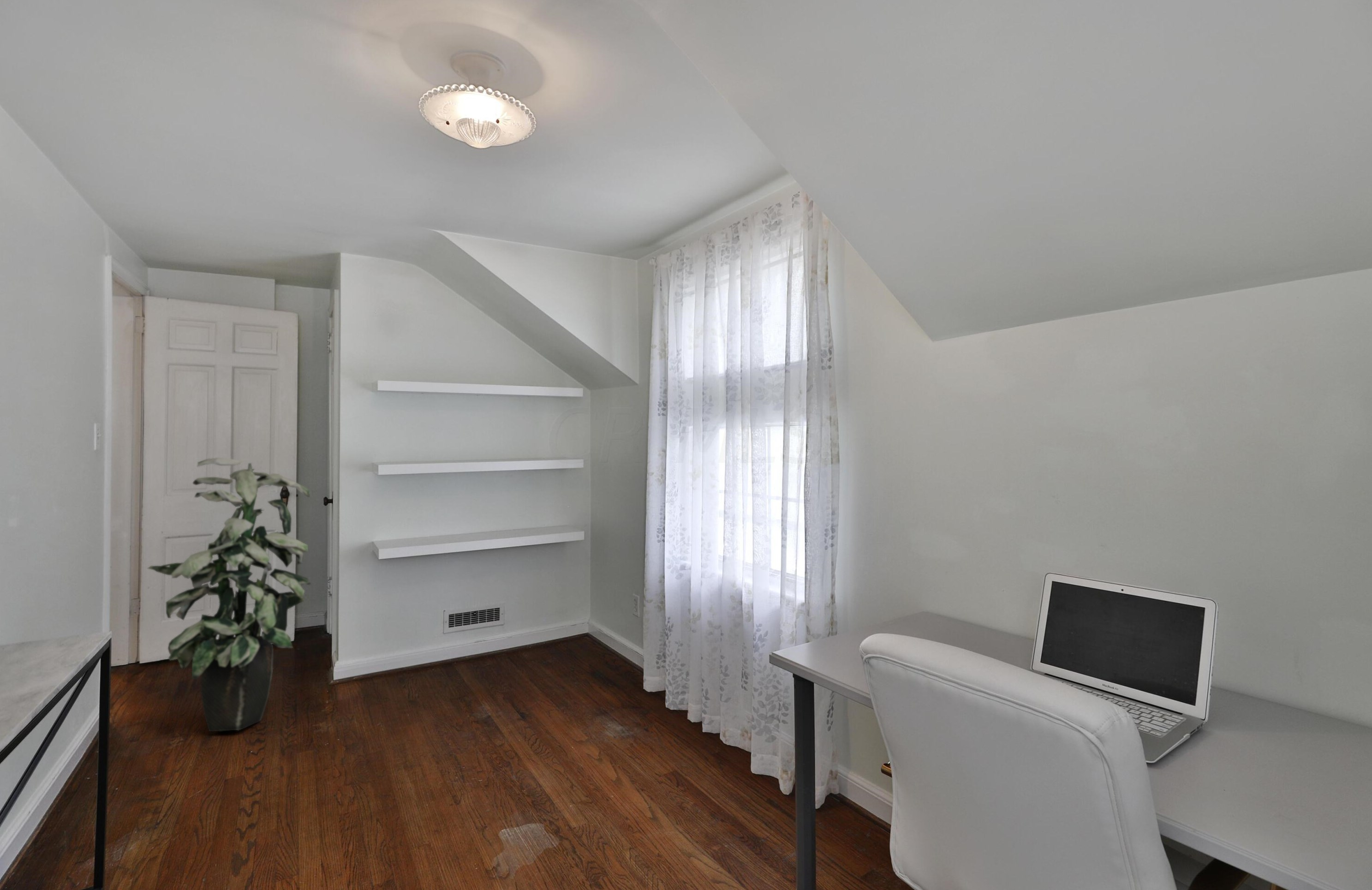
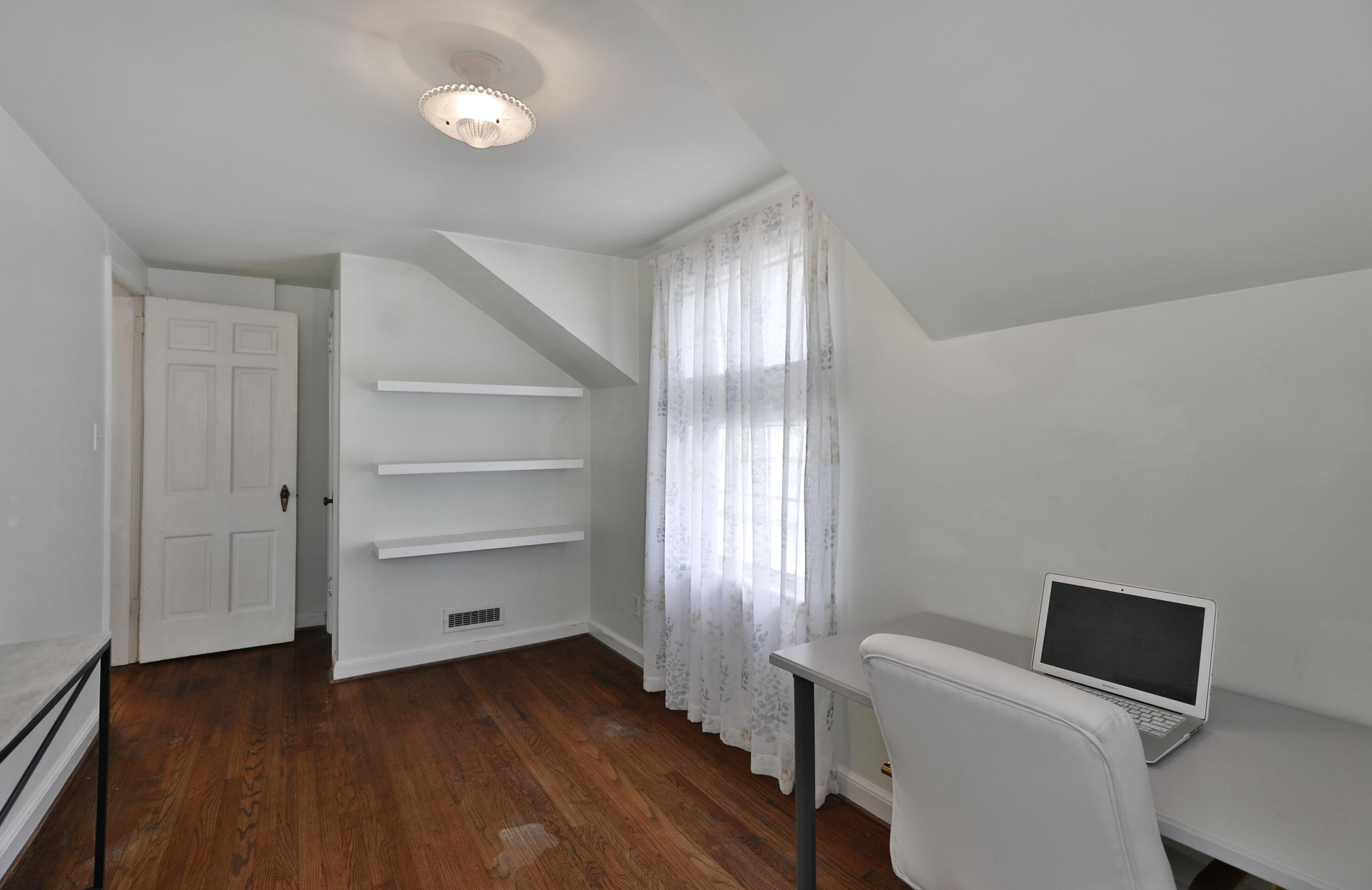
- indoor plant (236, 590)
